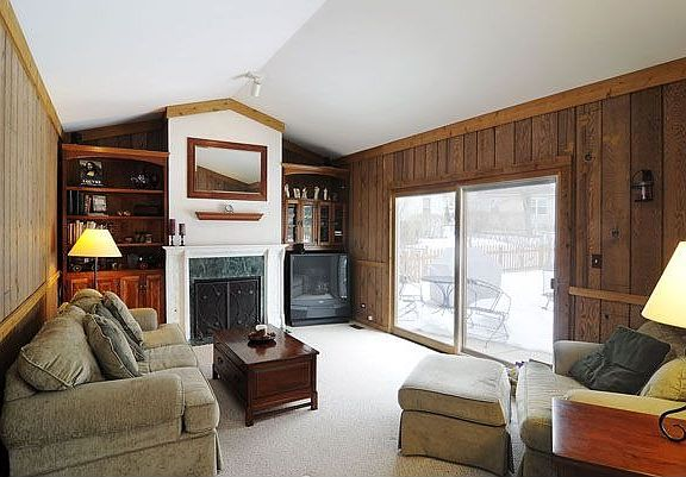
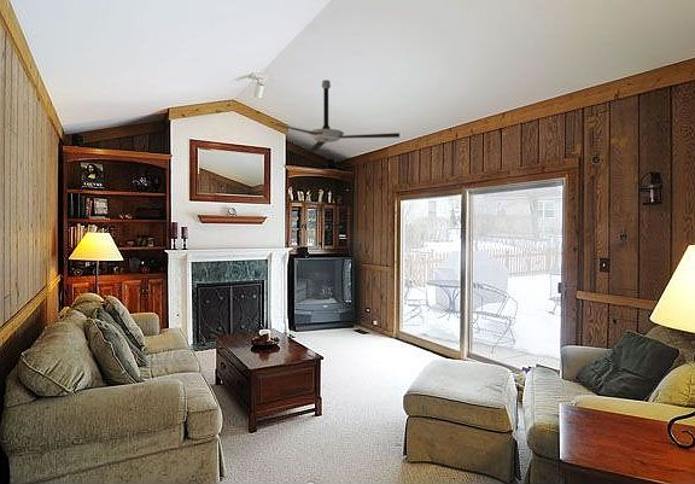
+ ceiling fan (327, 112)
